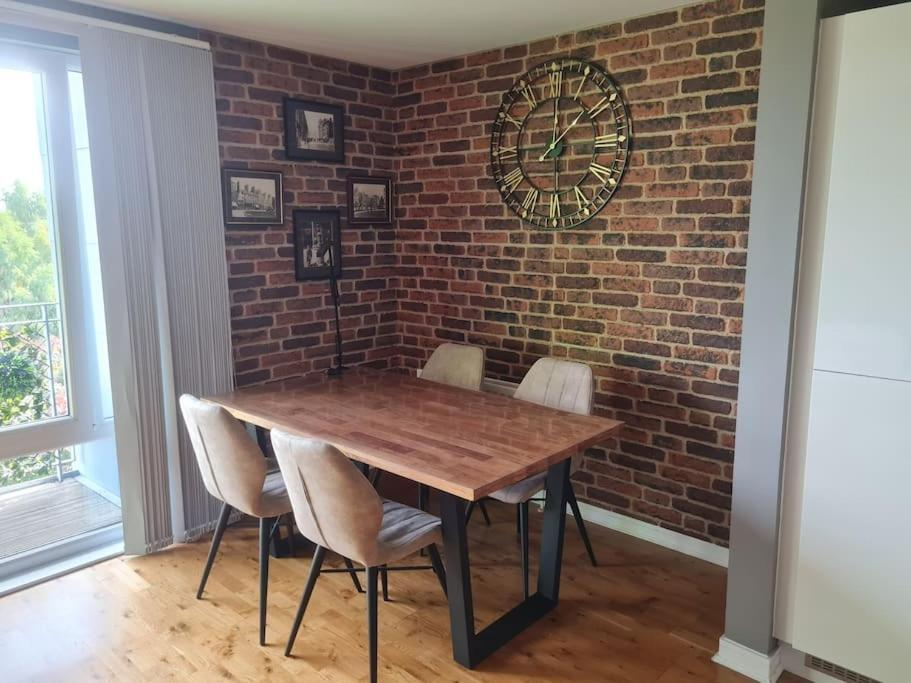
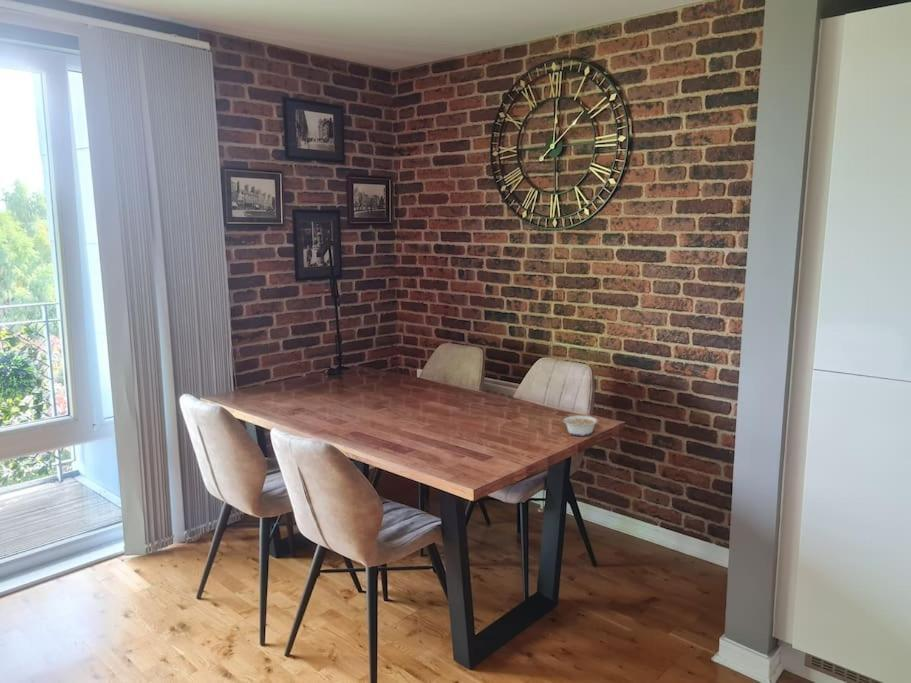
+ legume (579, 425)
